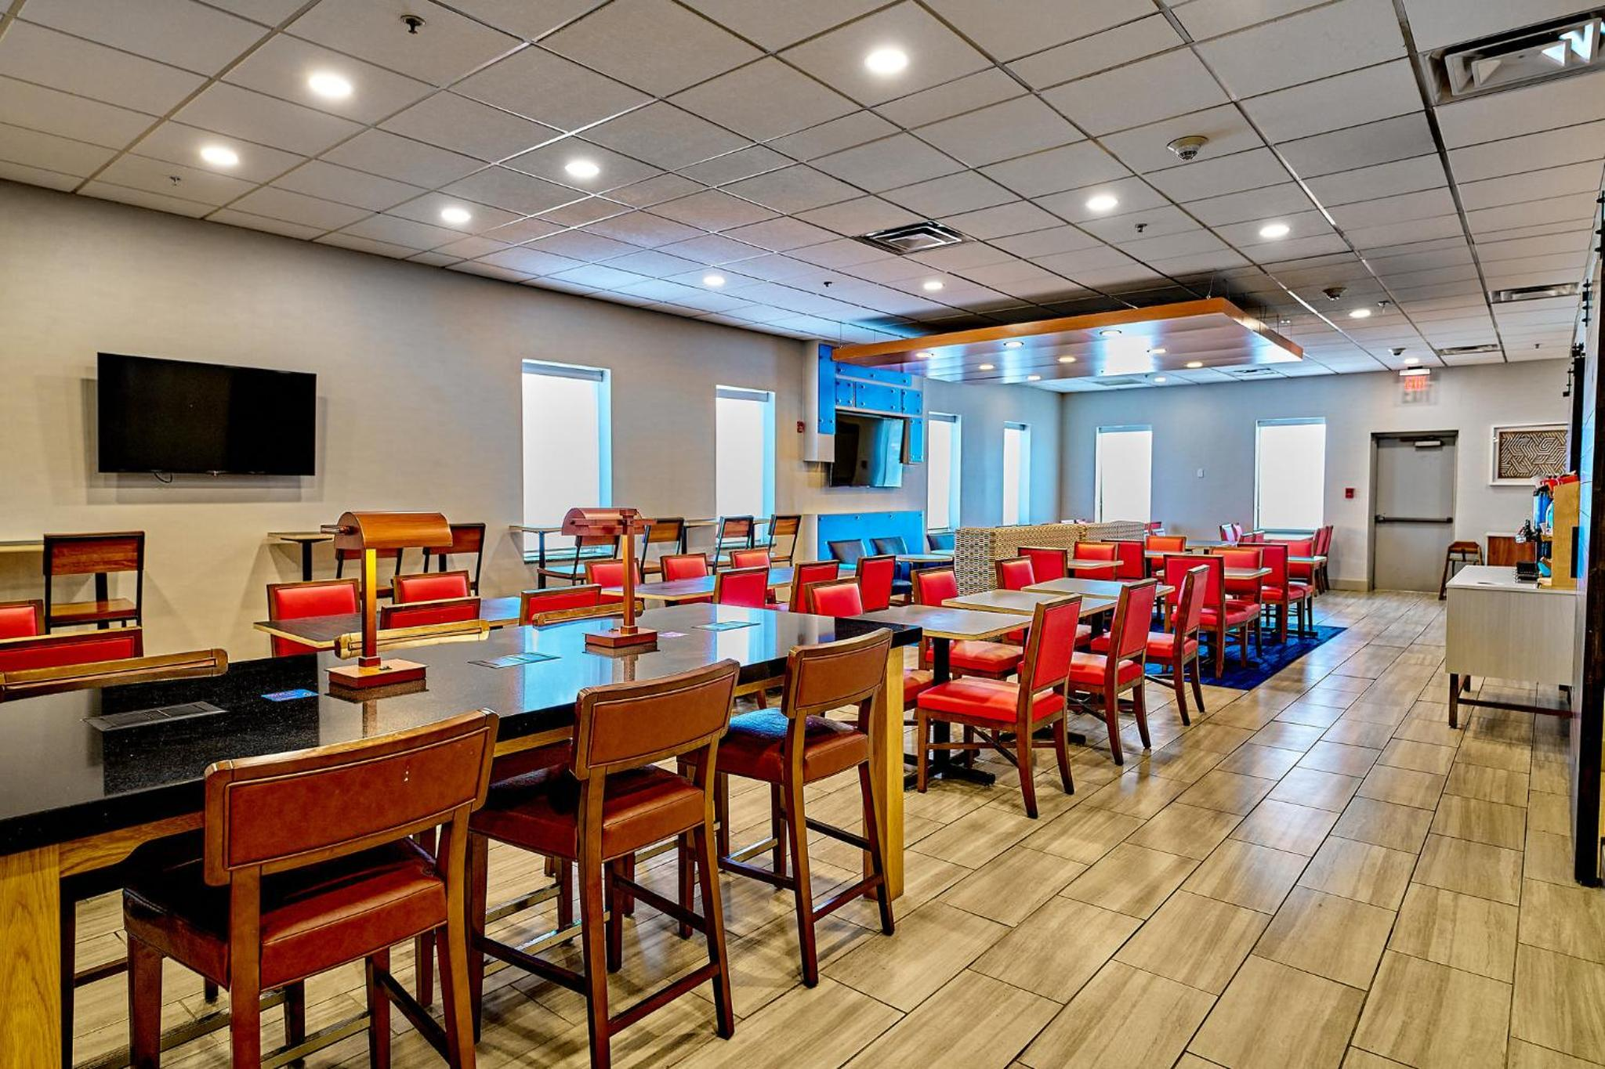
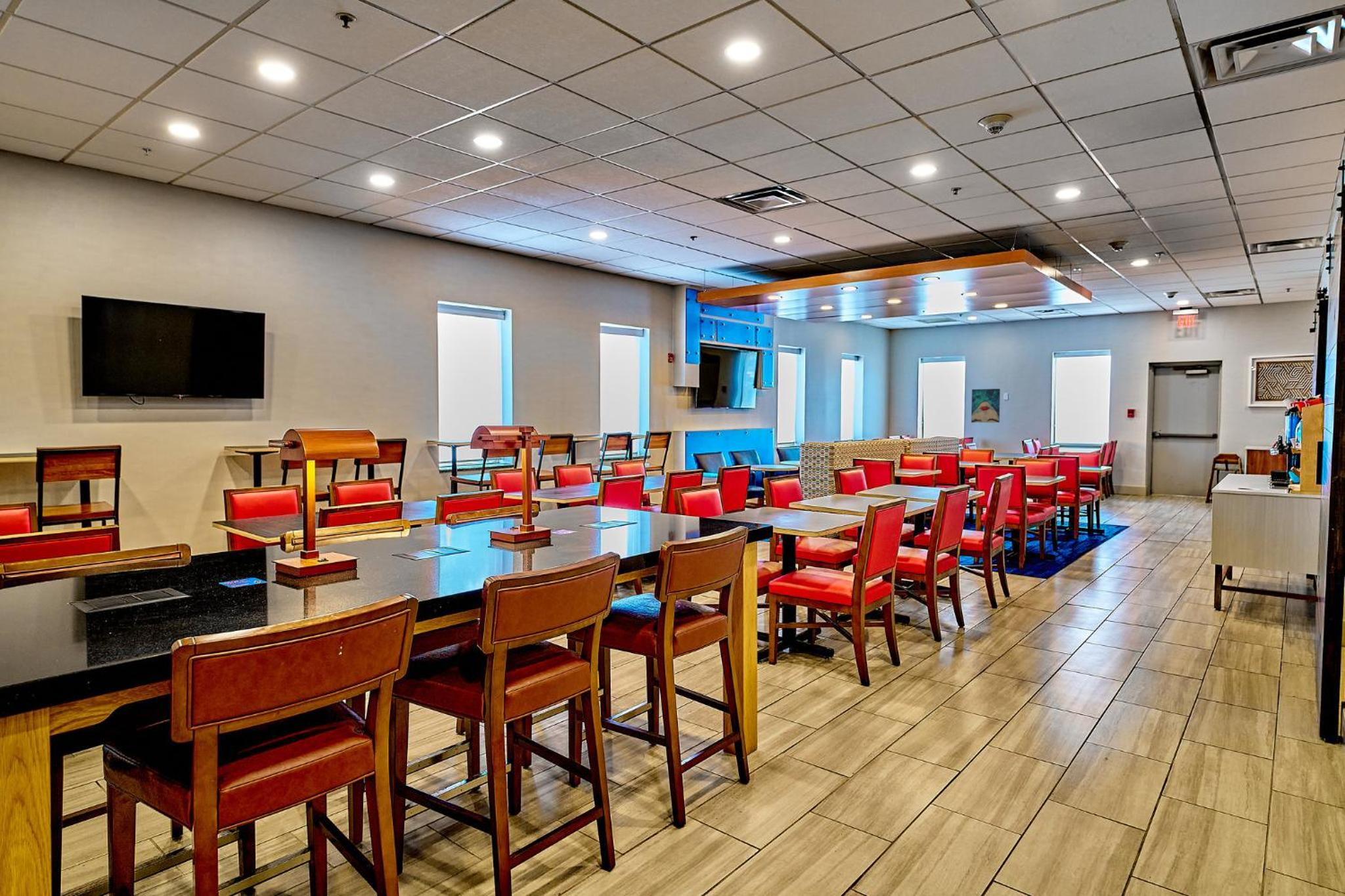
+ wall art (985, 406)
